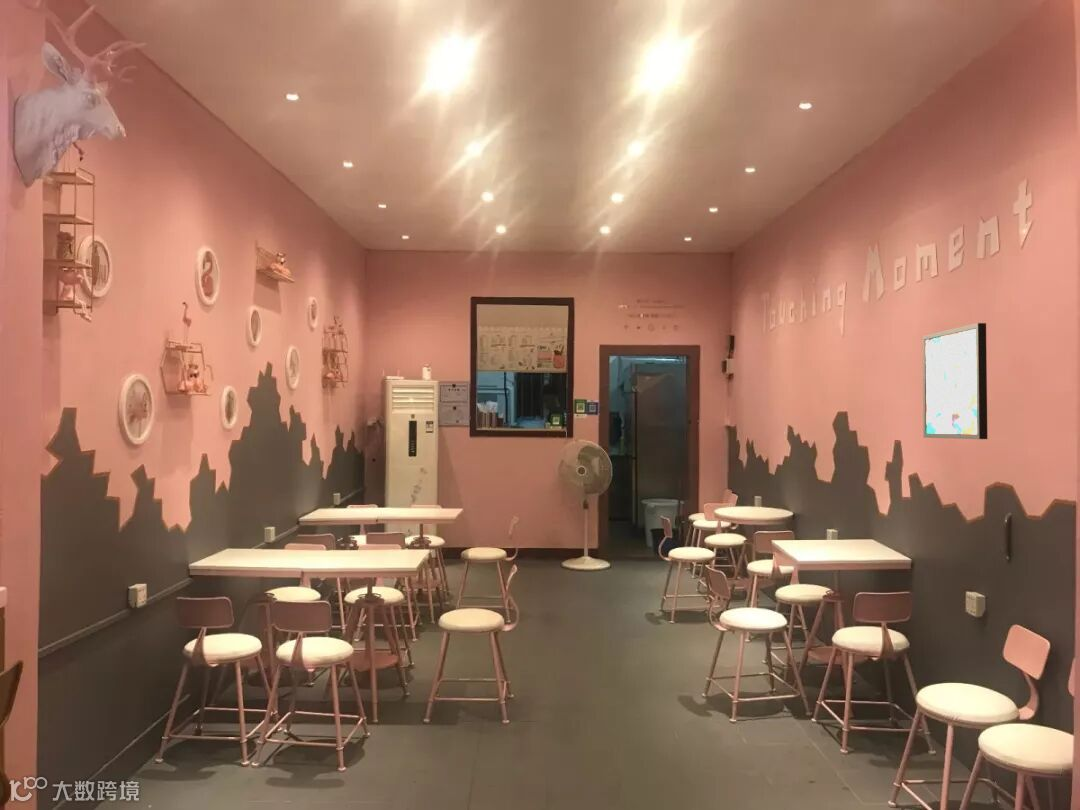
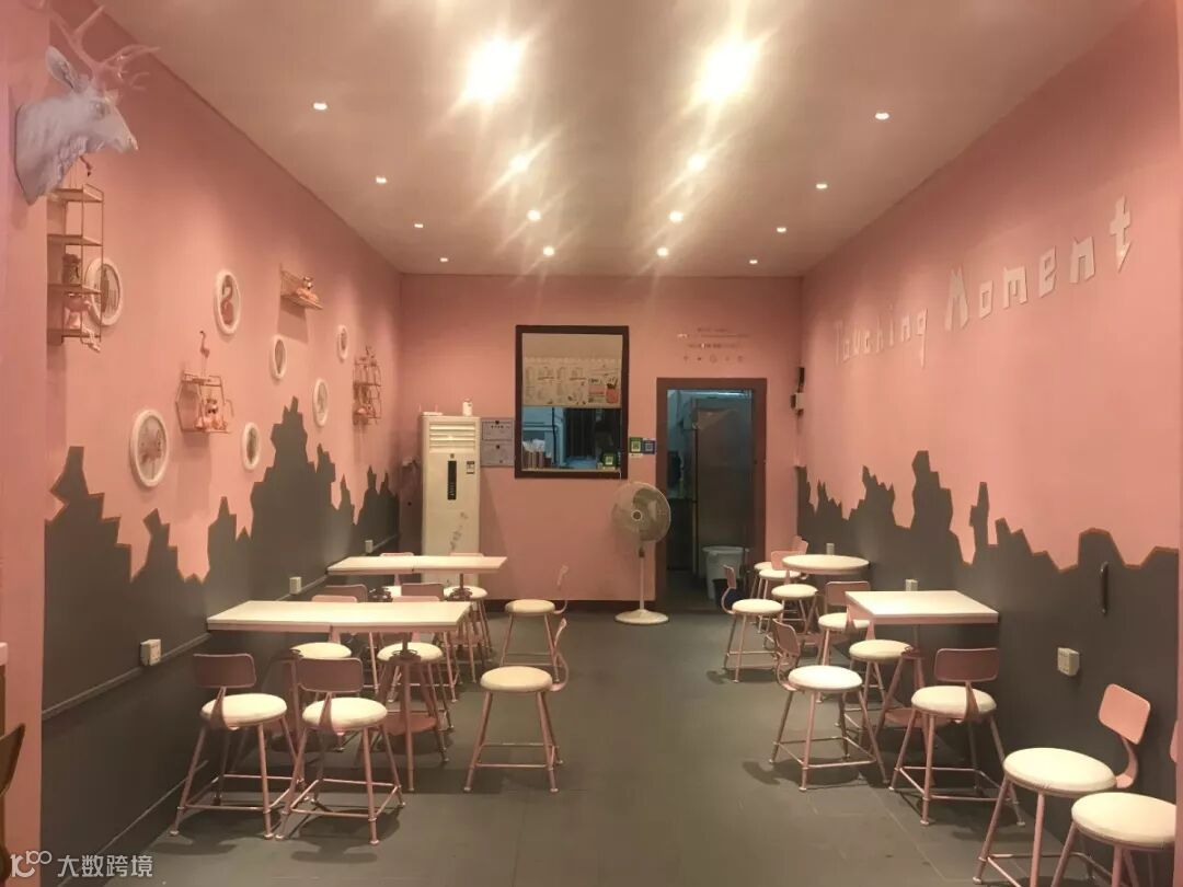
- wall art (952, 384)
